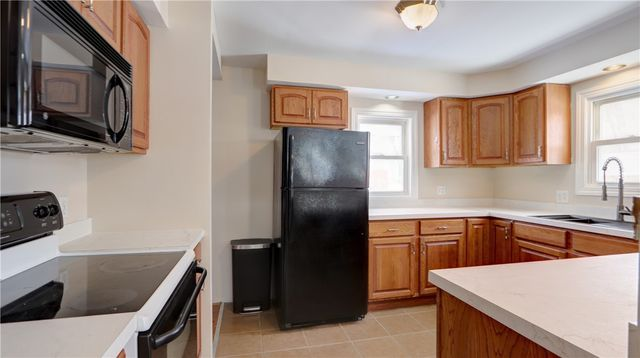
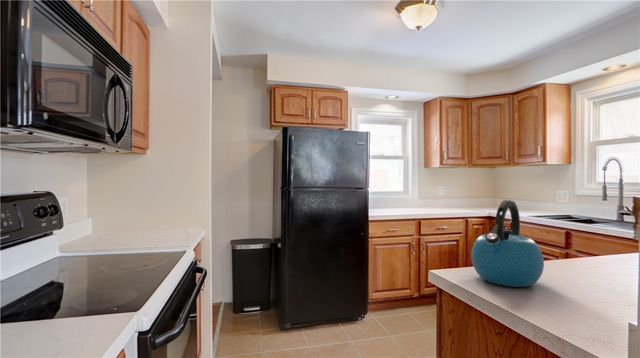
+ kettle (504, 240)
